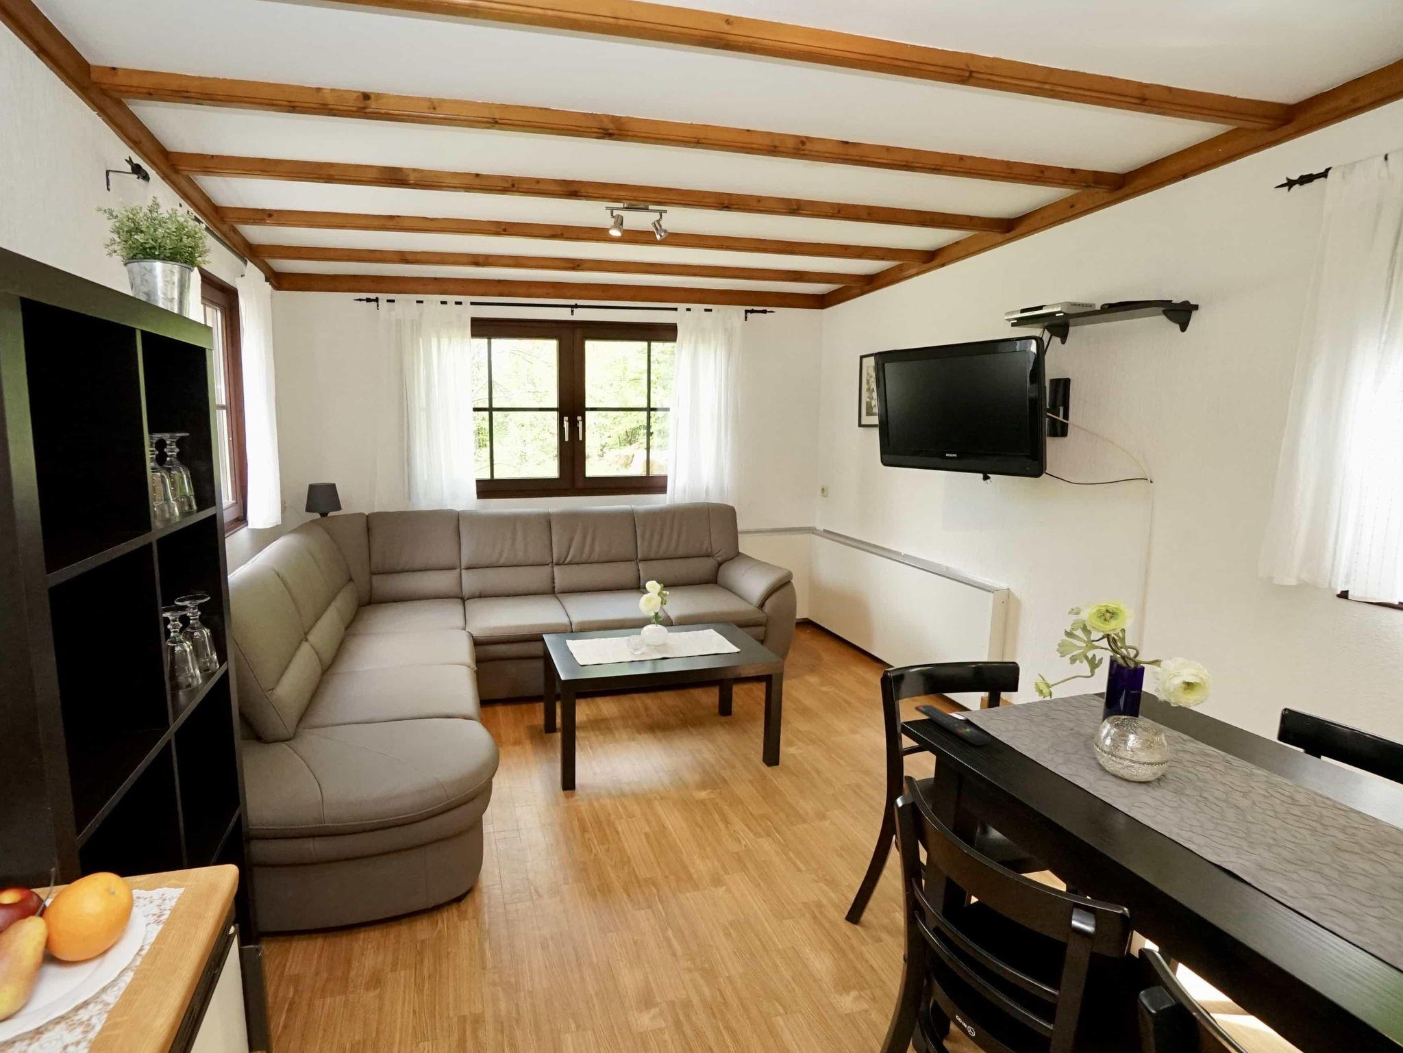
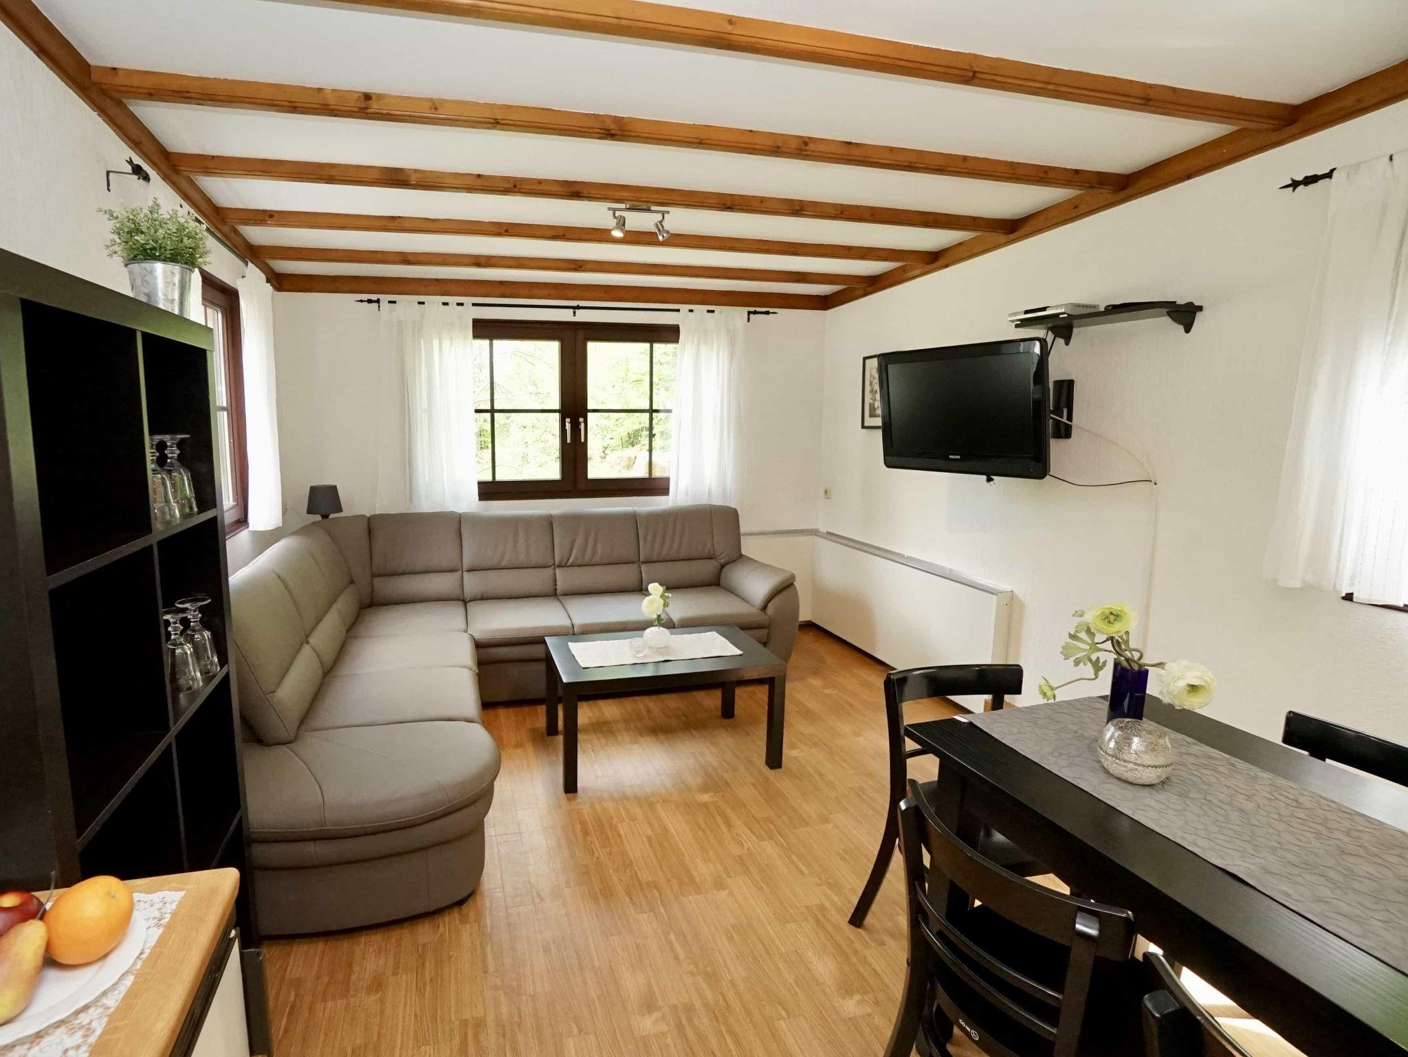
- remote control (949, 723)
